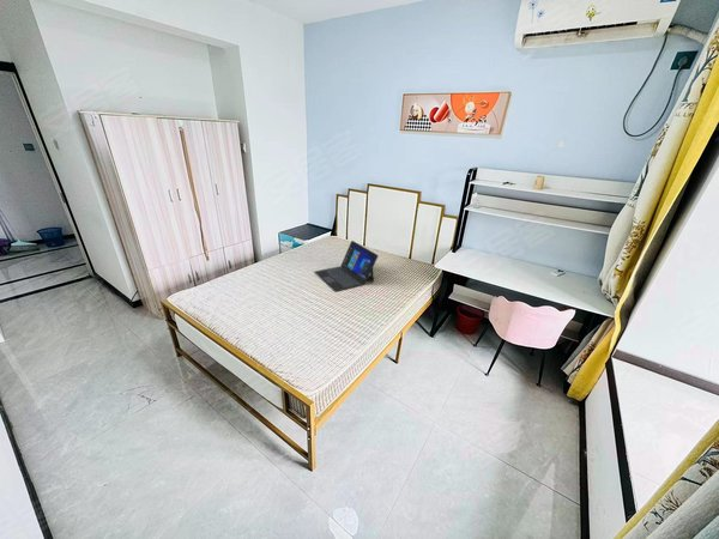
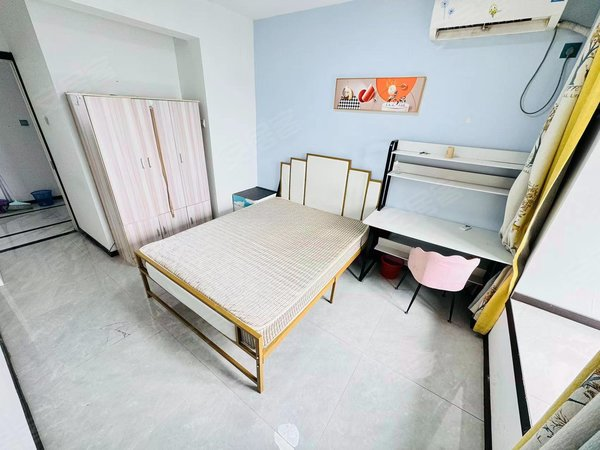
- laptop (344, 264)
